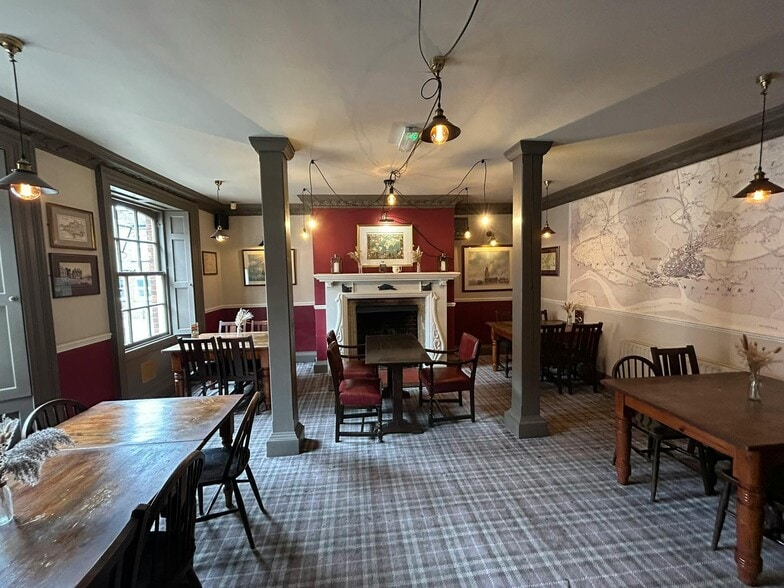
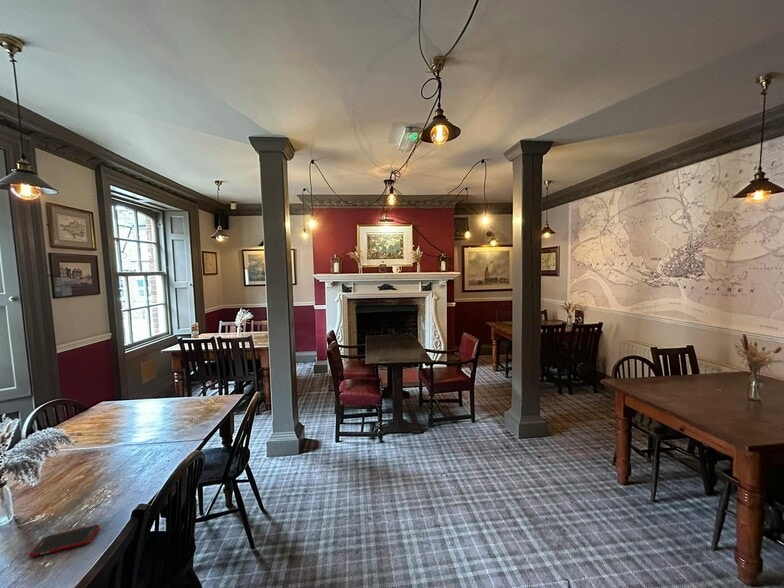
+ cell phone (66, 540)
